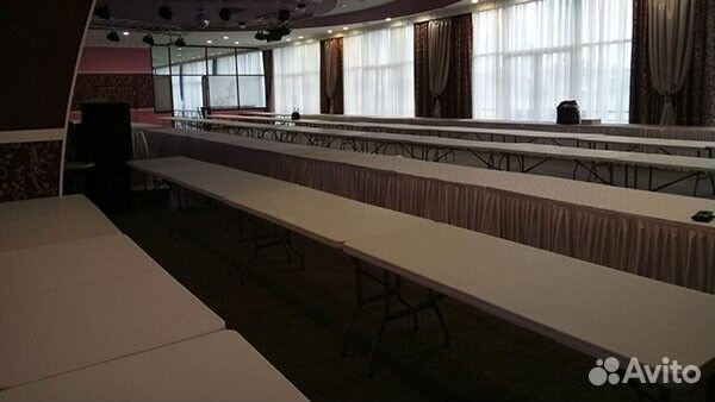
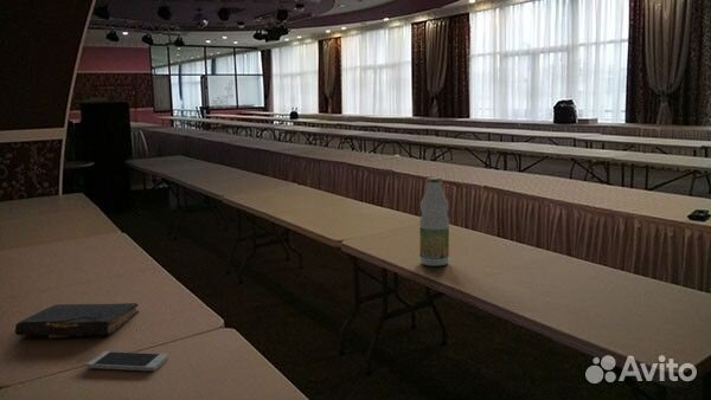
+ smartphone (128, 360)
+ bottle (434, 220)
+ book (79, 317)
